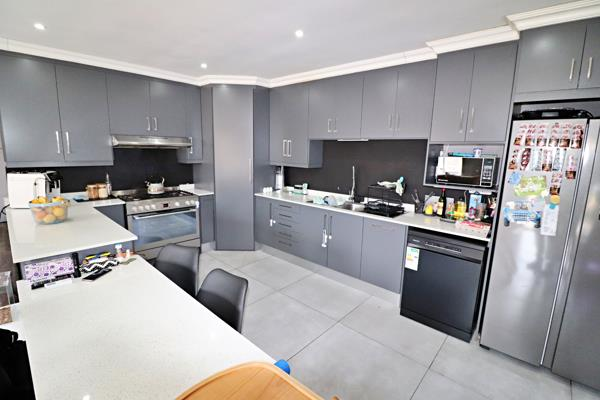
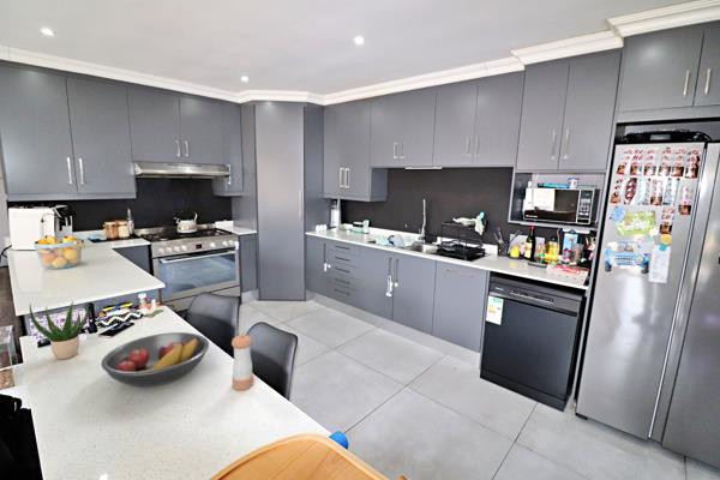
+ pepper shaker (242, 359)
+ fruit bowl (158, 359)
+ potted plant (62, 328)
